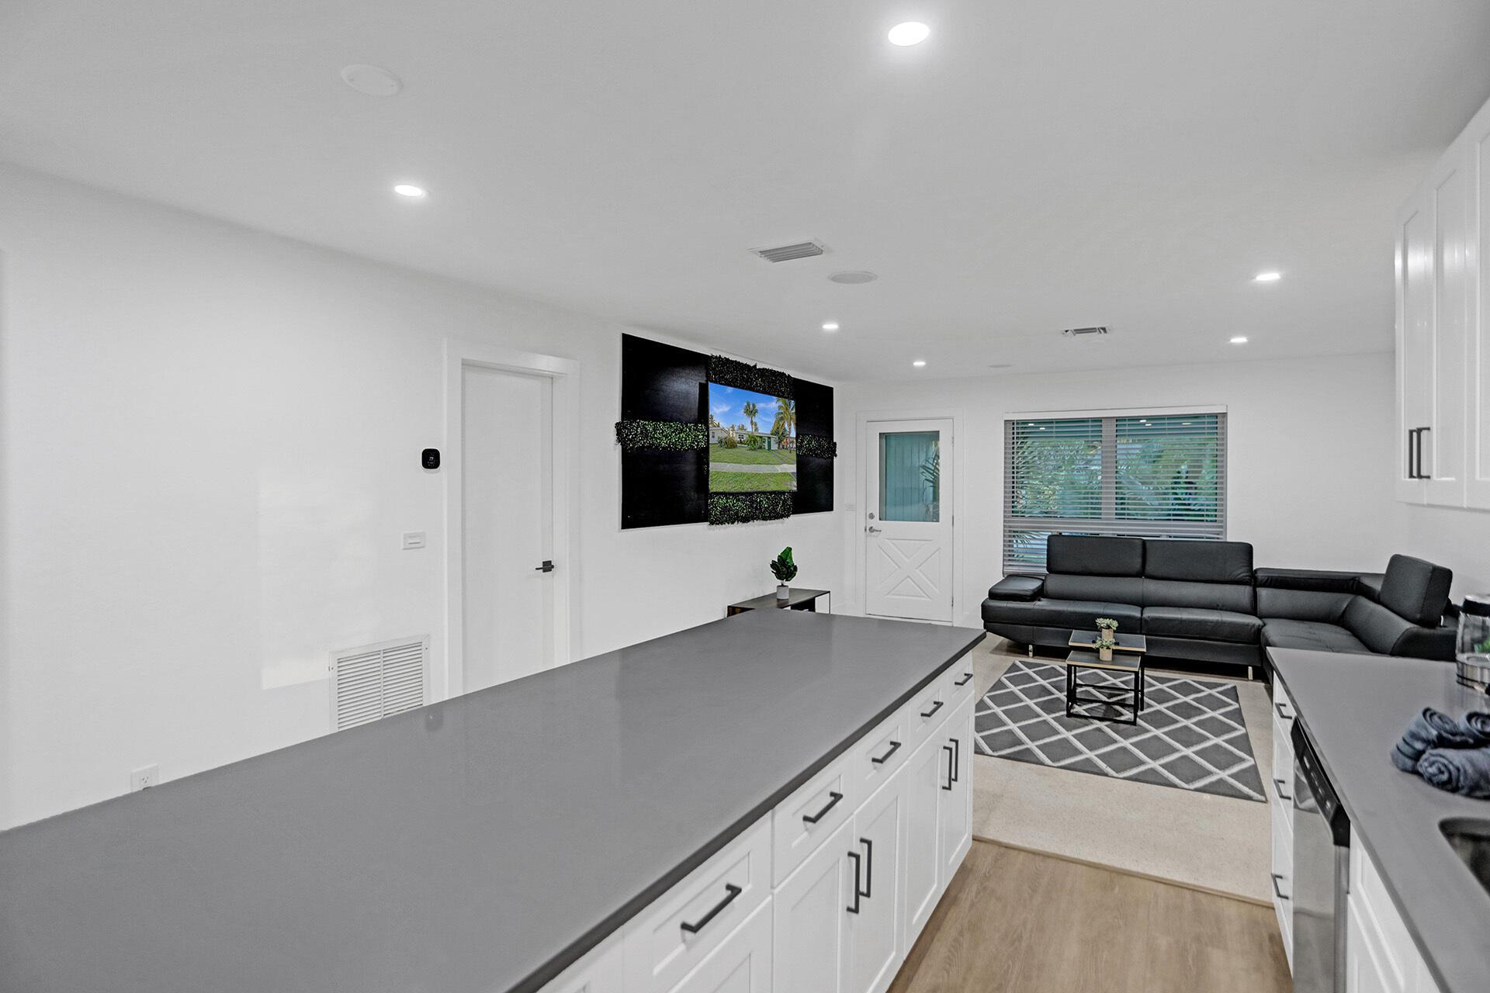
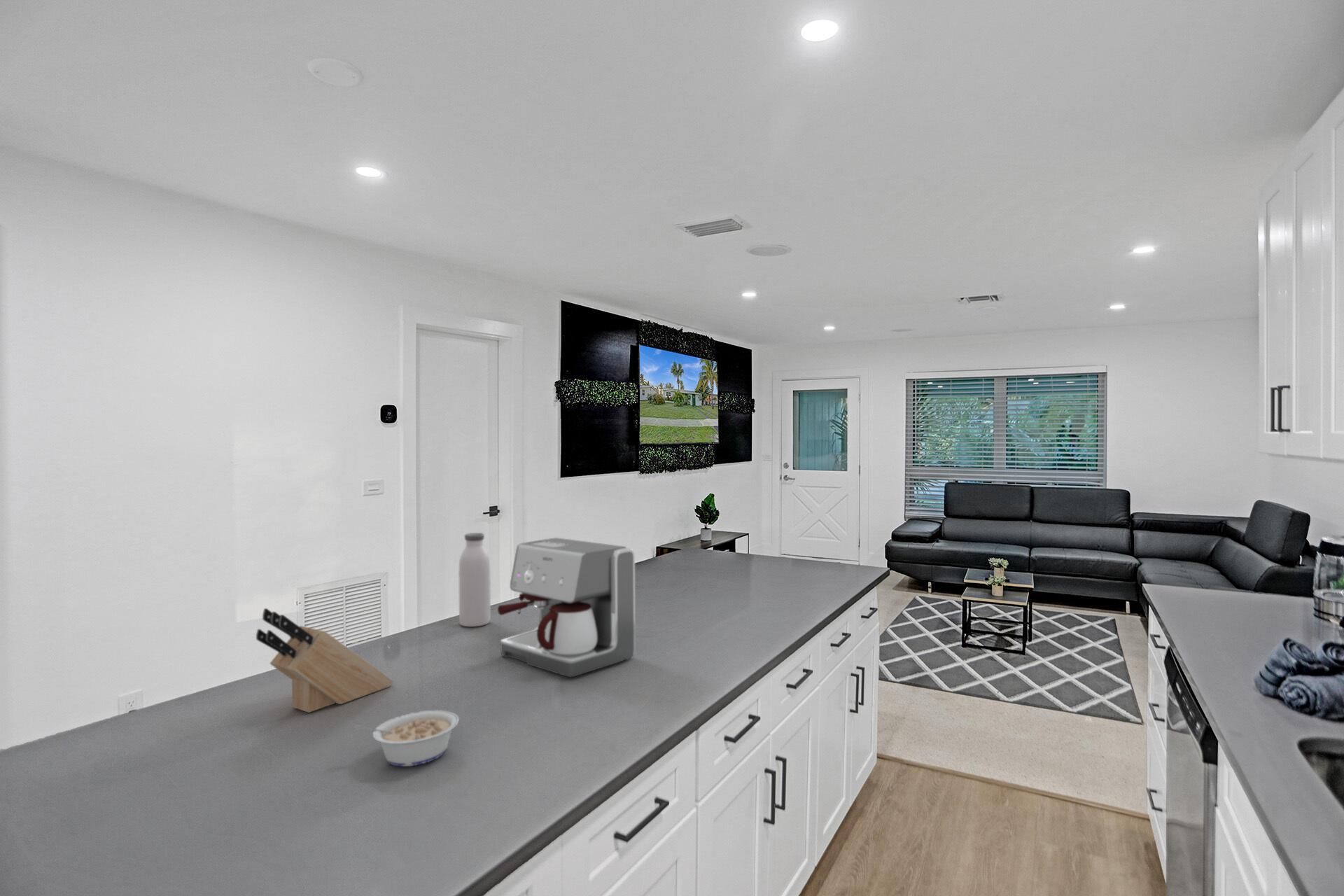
+ coffee maker (568, 600)
+ legume (414, 738)
+ water bottle (475, 578)
+ knife block (326, 650)
